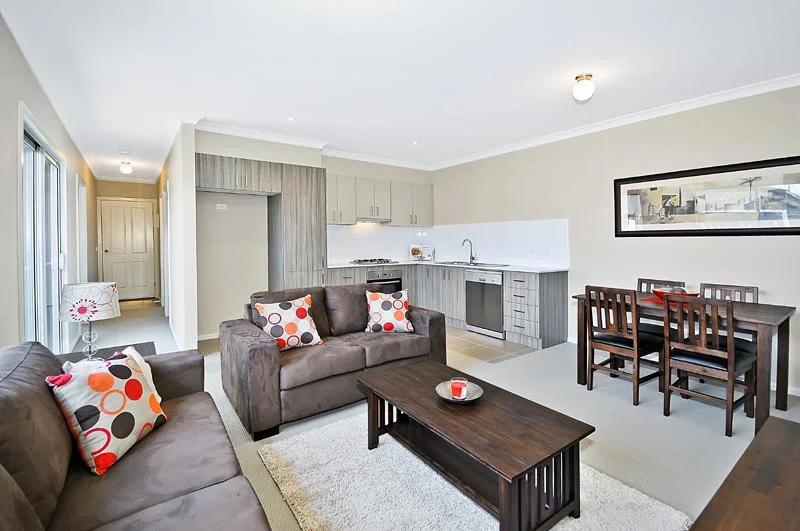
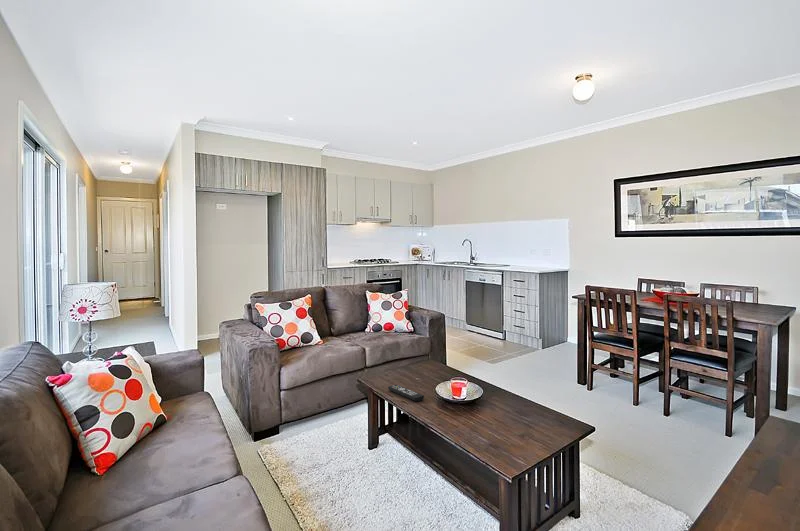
+ remote control (405, 392)
